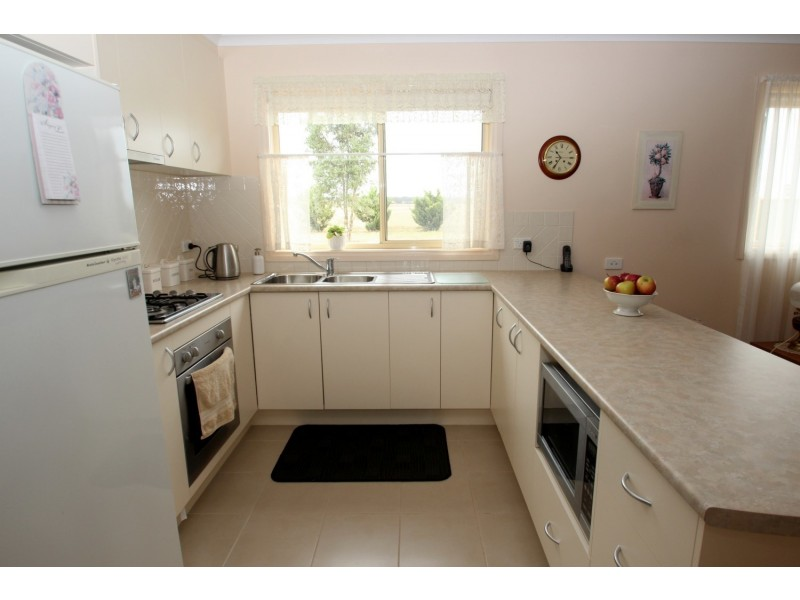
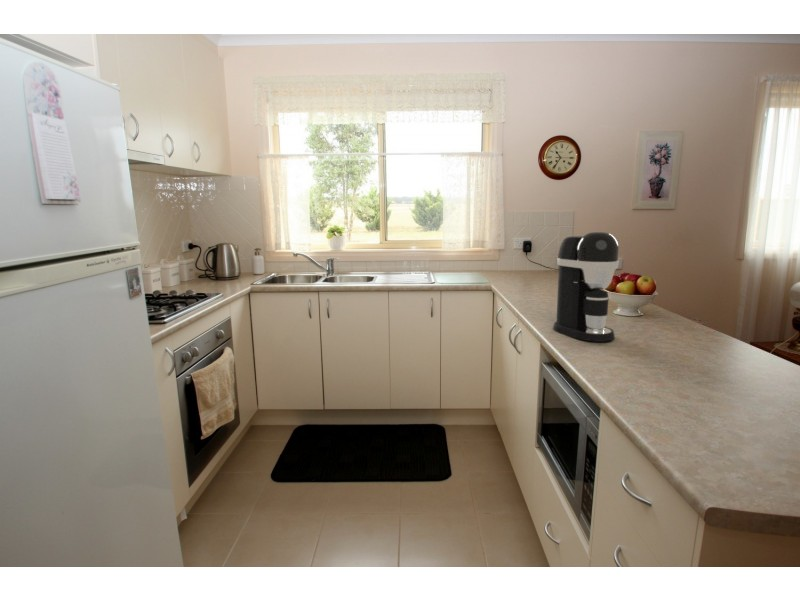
+ coffee maker (585, 283)
